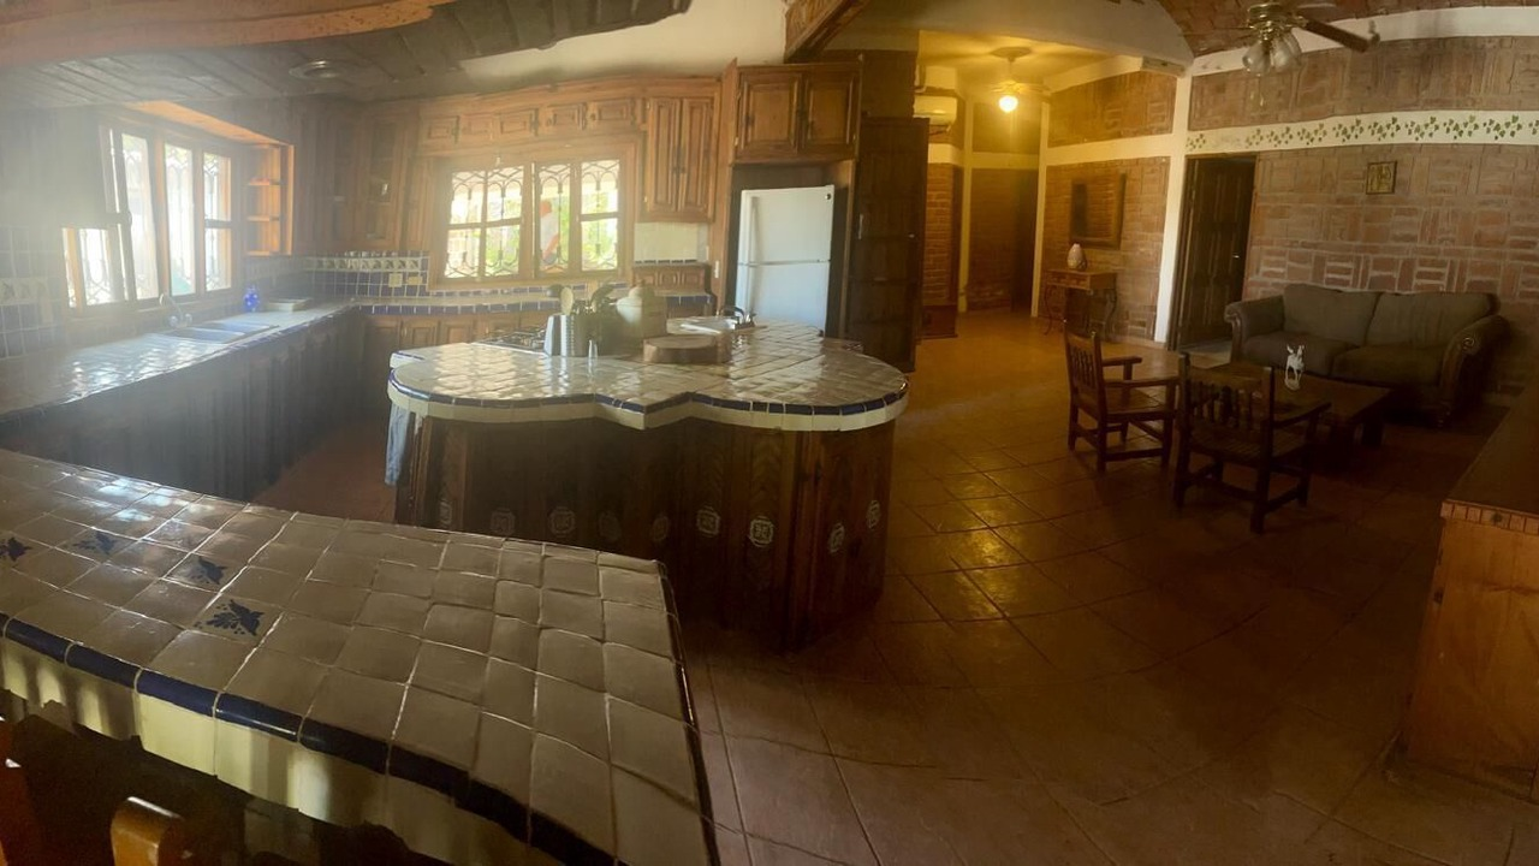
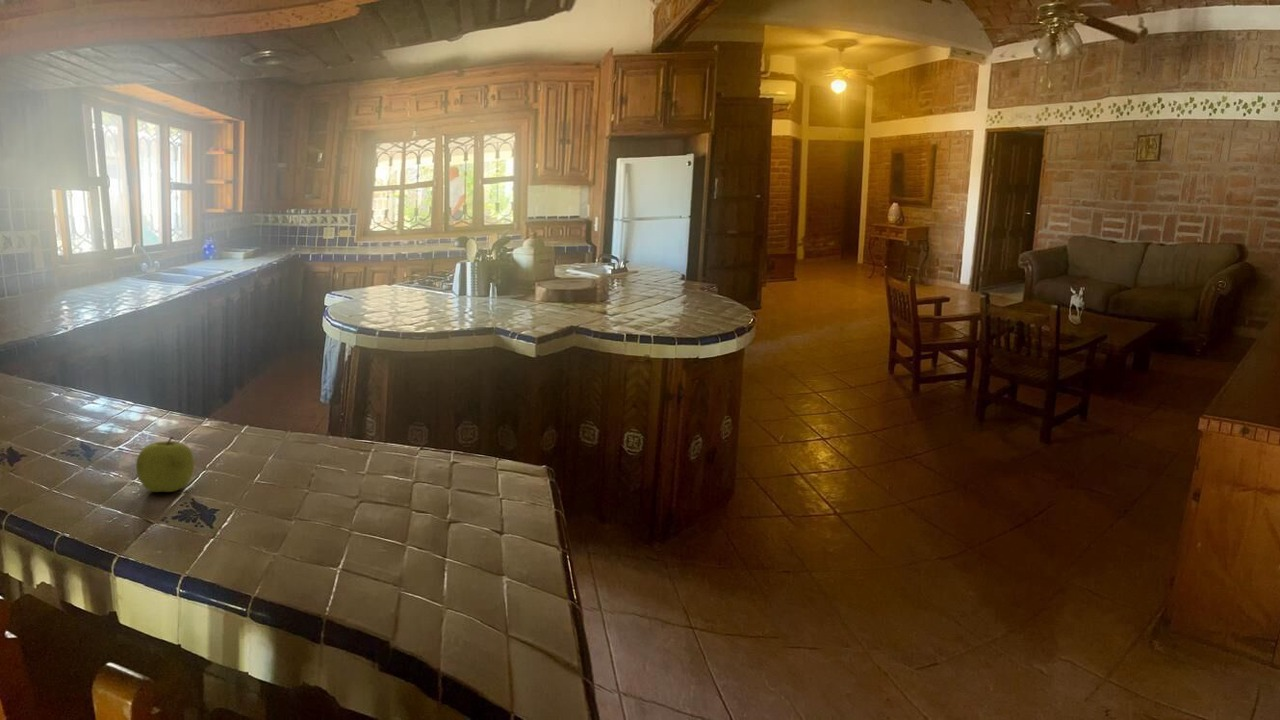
+ fruit (165, 464)
